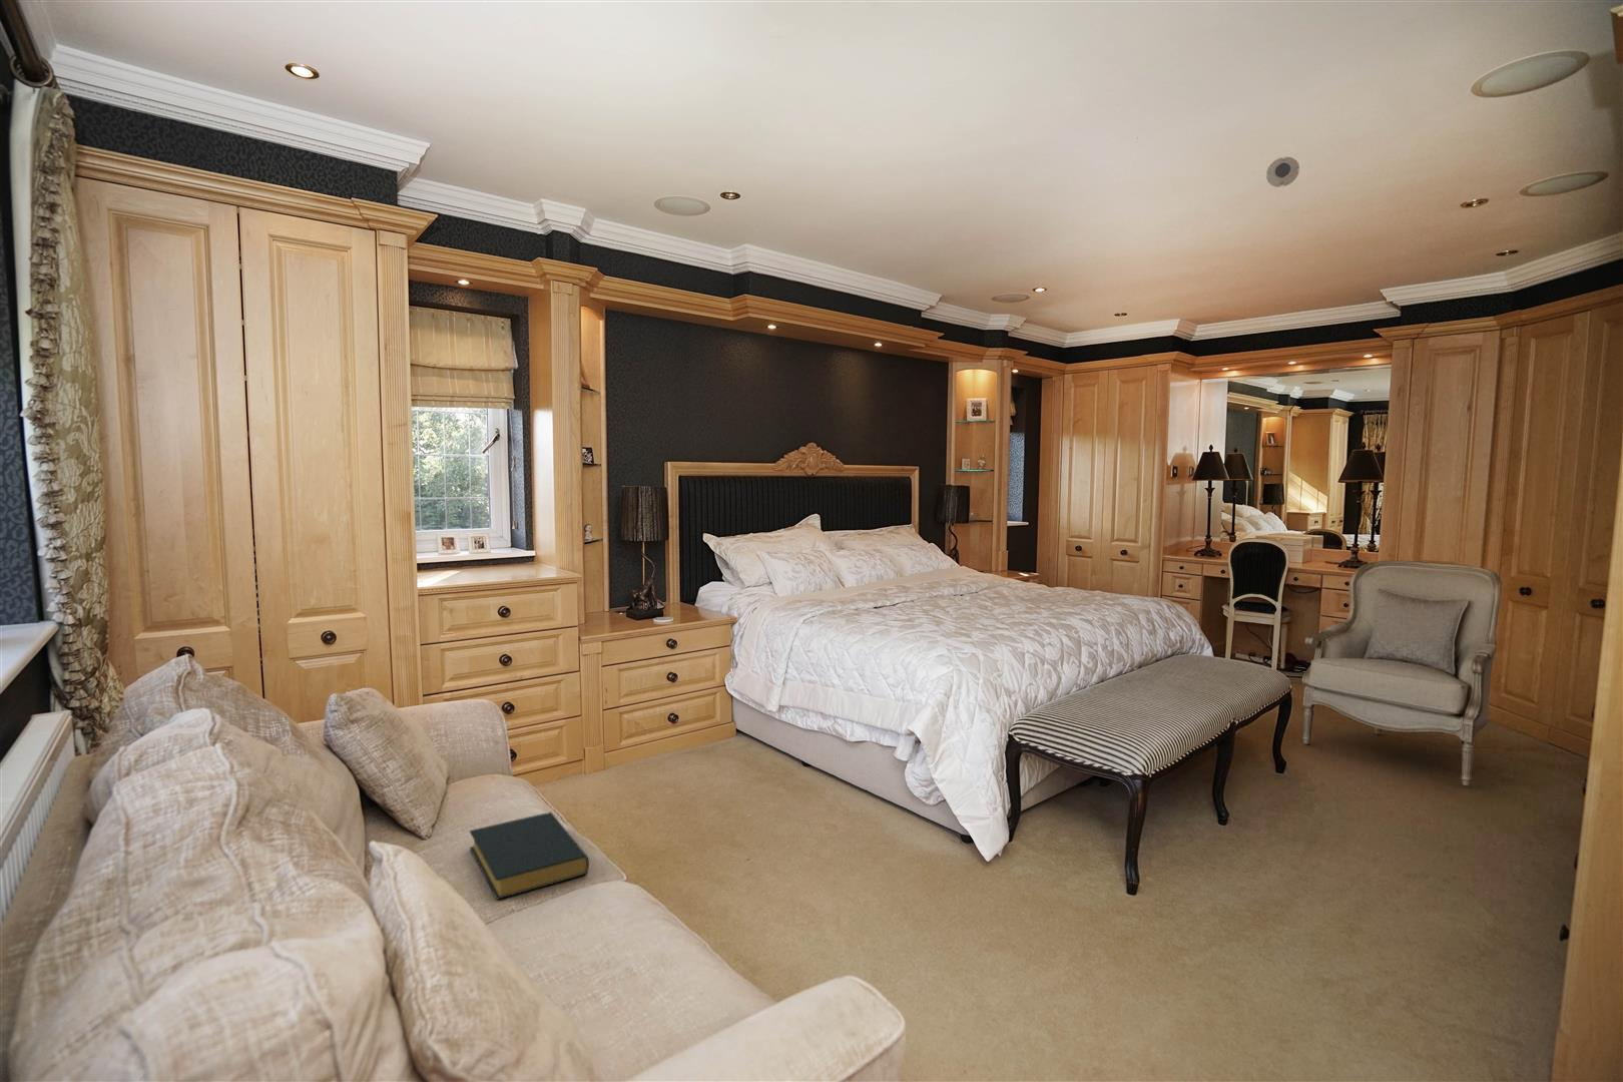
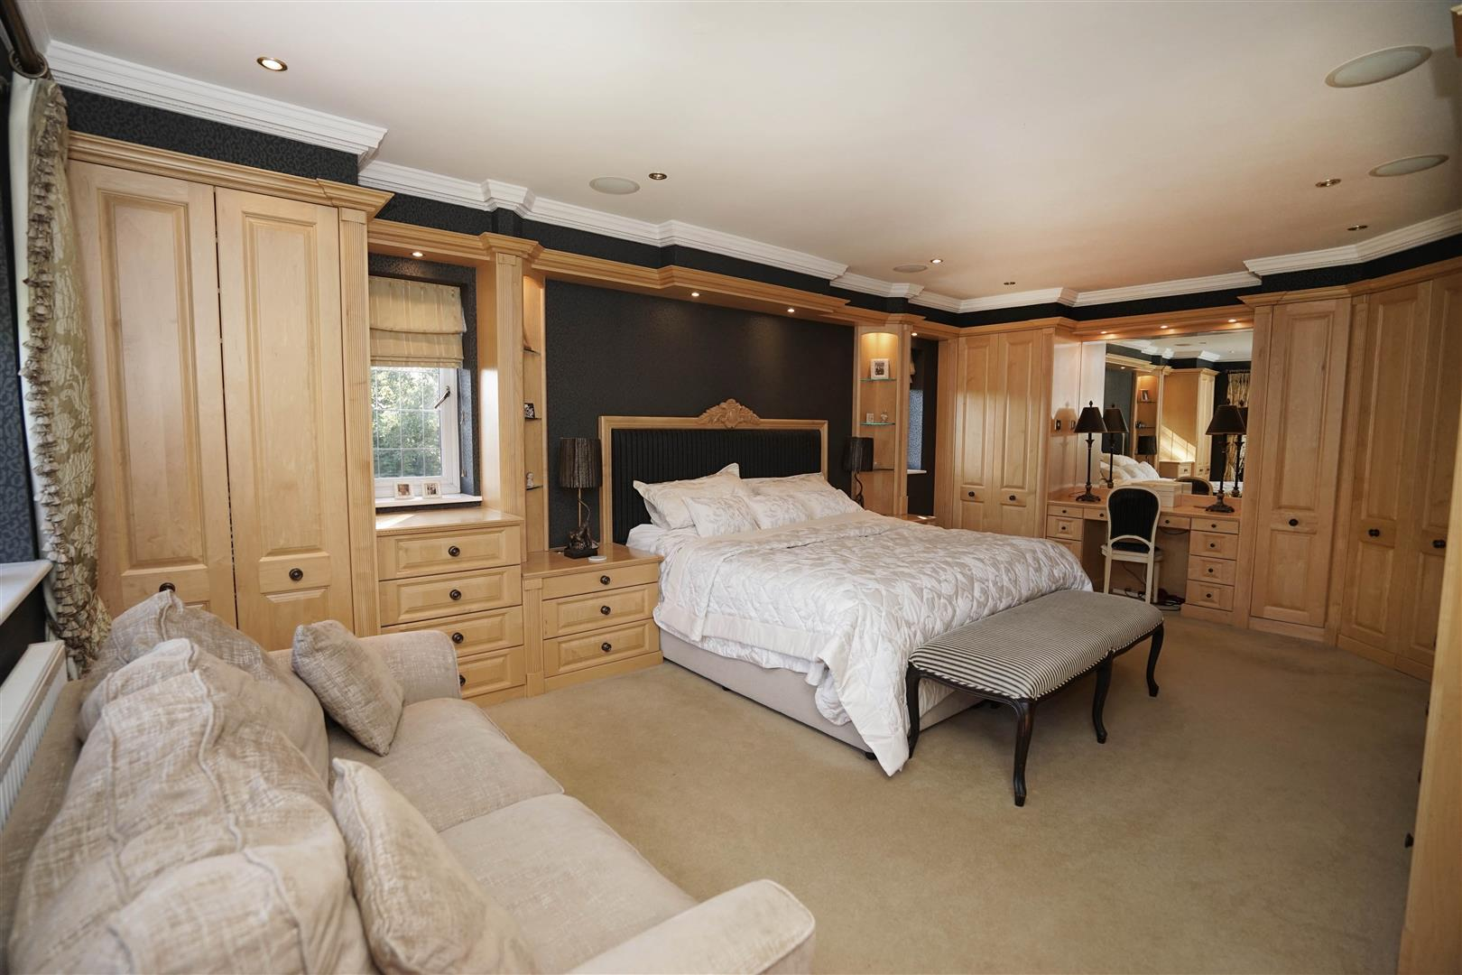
- armchair (1408, 659)
- hardback book (527, 850)
- smoke detector (1282, 170)
